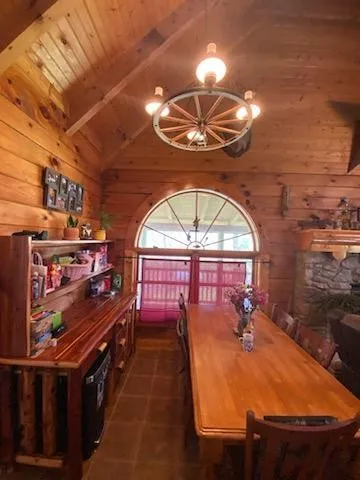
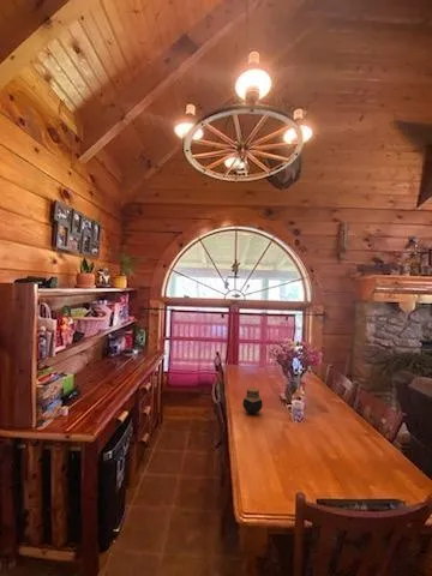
+ jar (252, 400)
